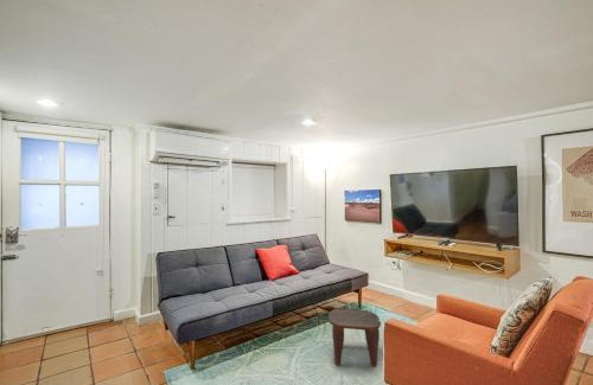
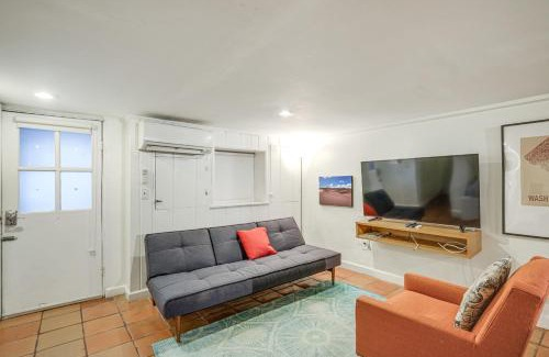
- stool (353, 328)
